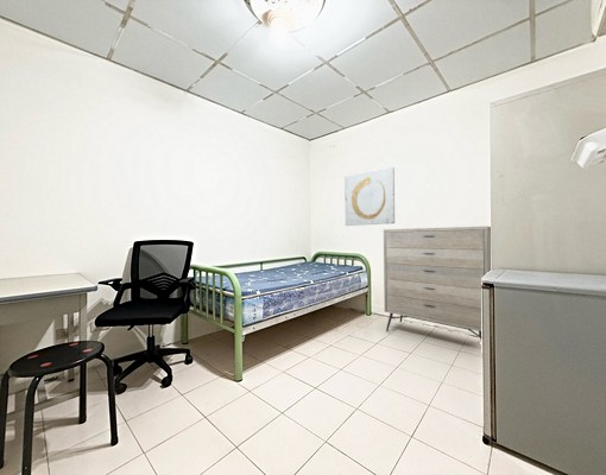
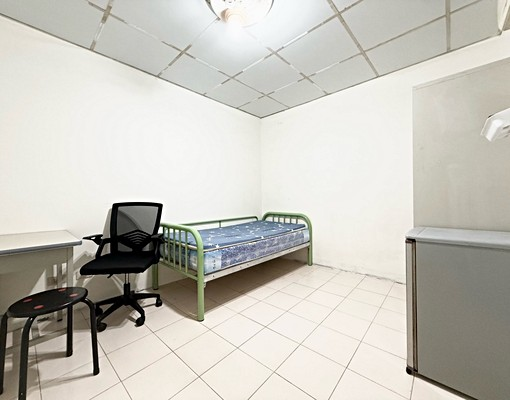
- wall art (367, 198)
- dresser (435, 281)
